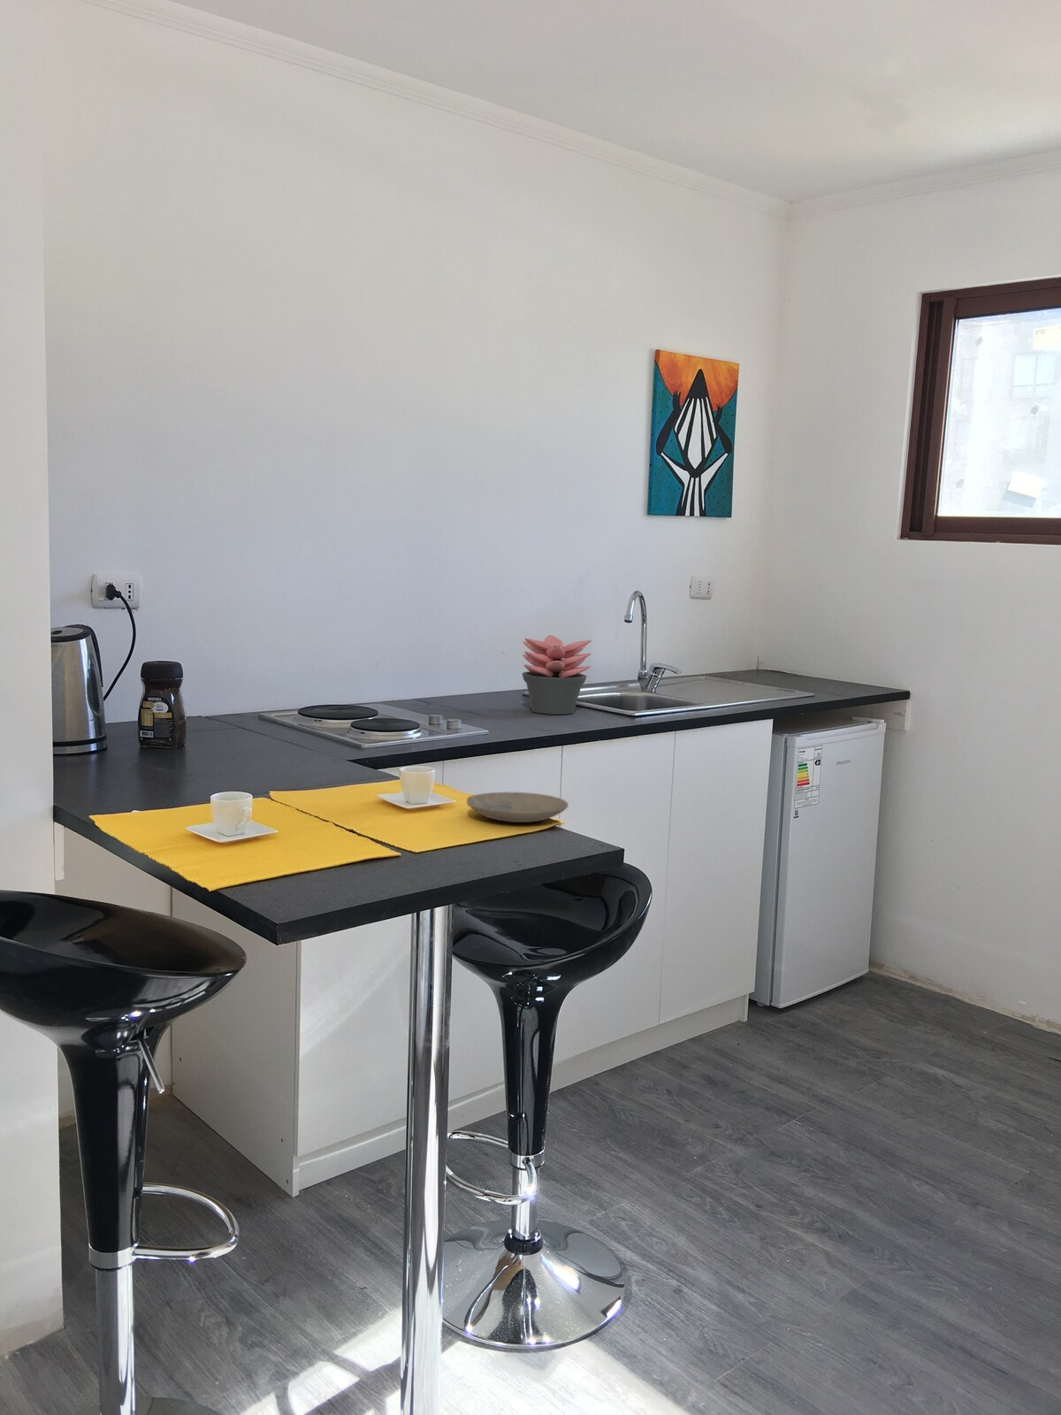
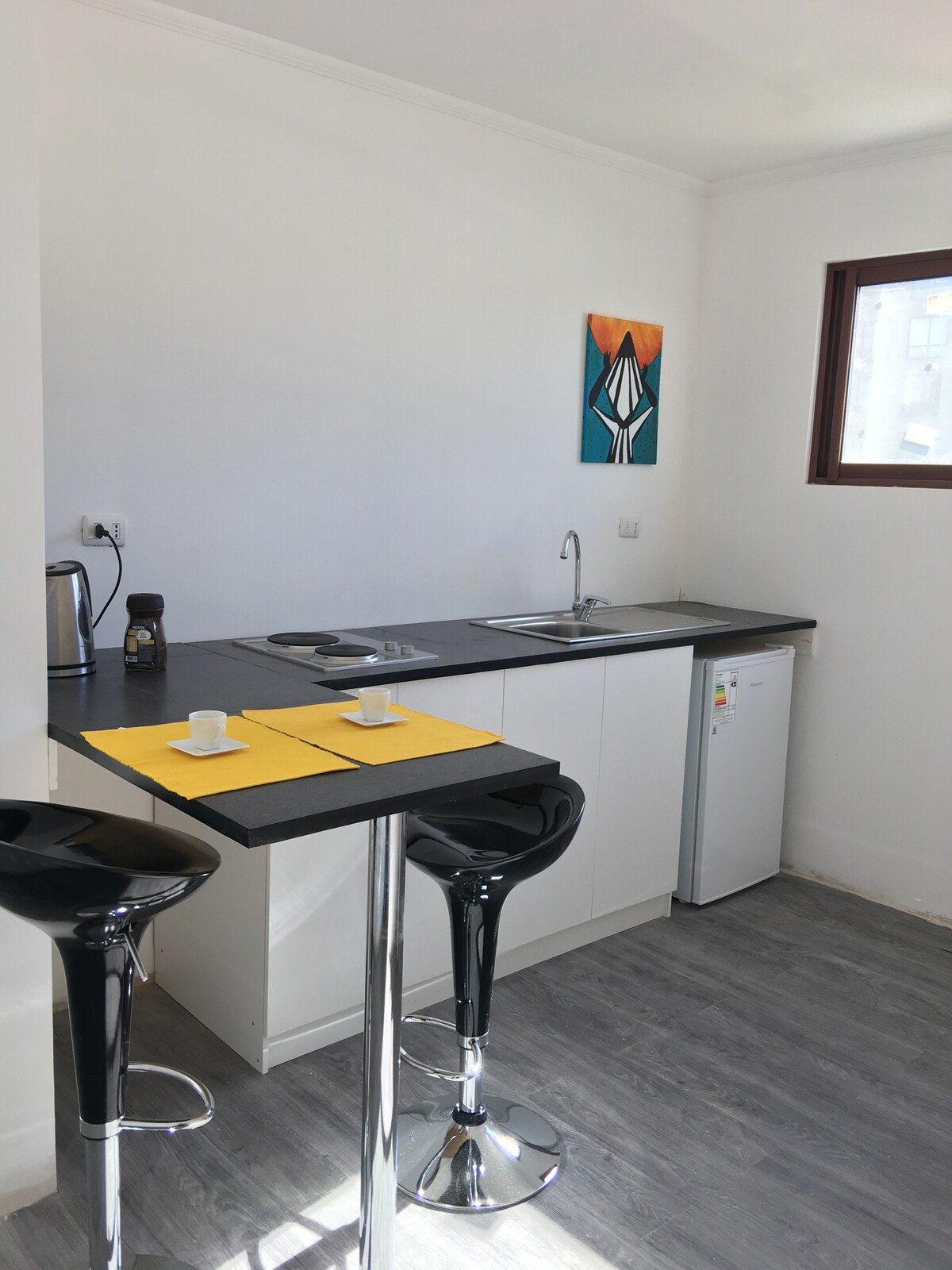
- succulent plant (554, 675)
- plate (516, 809)
